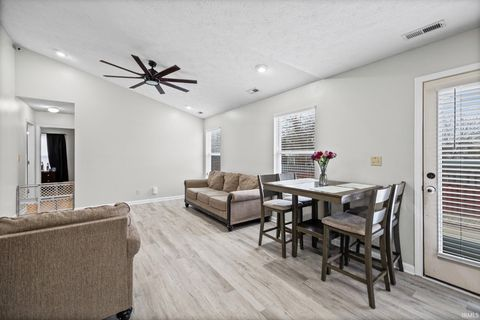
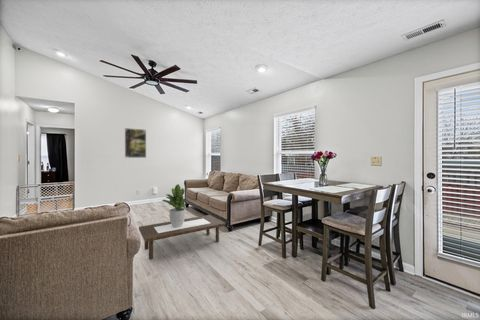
+ coffee table (182, 234)
+ potted plant (177, 204)
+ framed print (135, 143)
